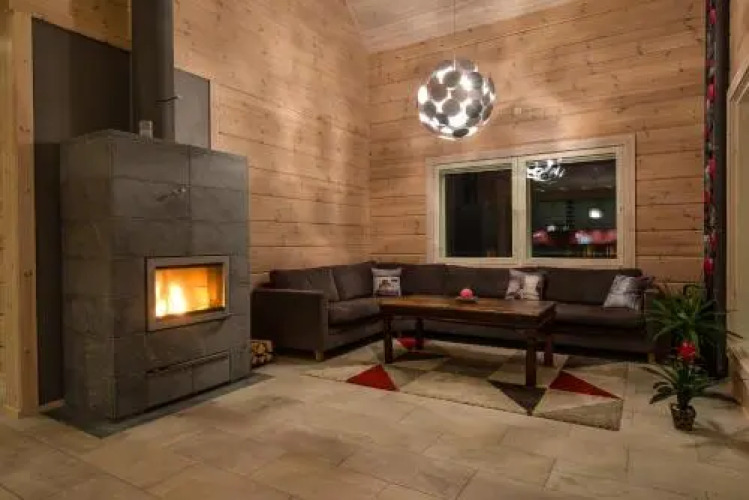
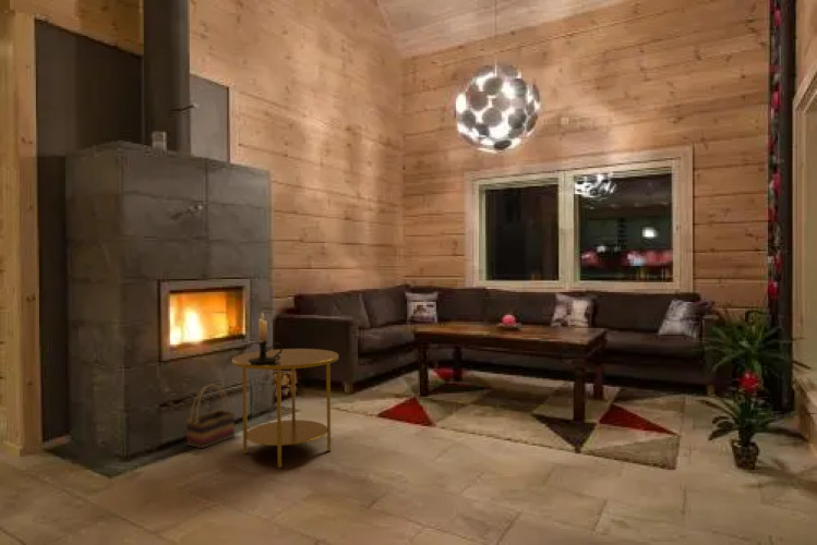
+ side table (292, 403)
+ basket (211, 412)
+ candle holder (266, 336)
